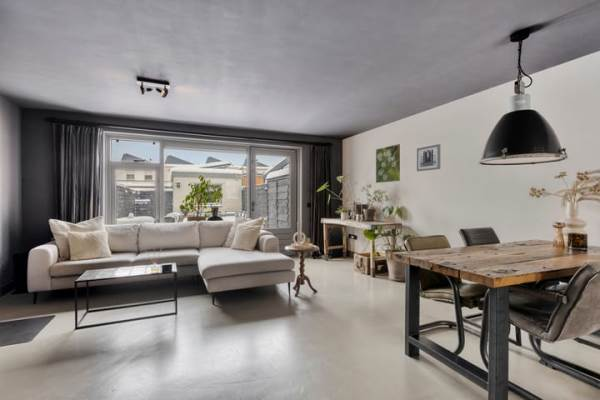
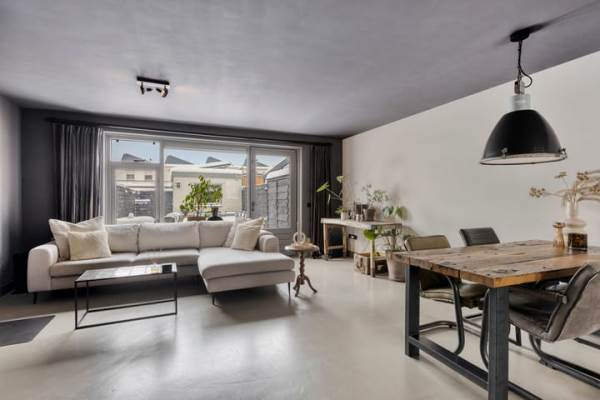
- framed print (388, 164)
- wall art (428, 158)
